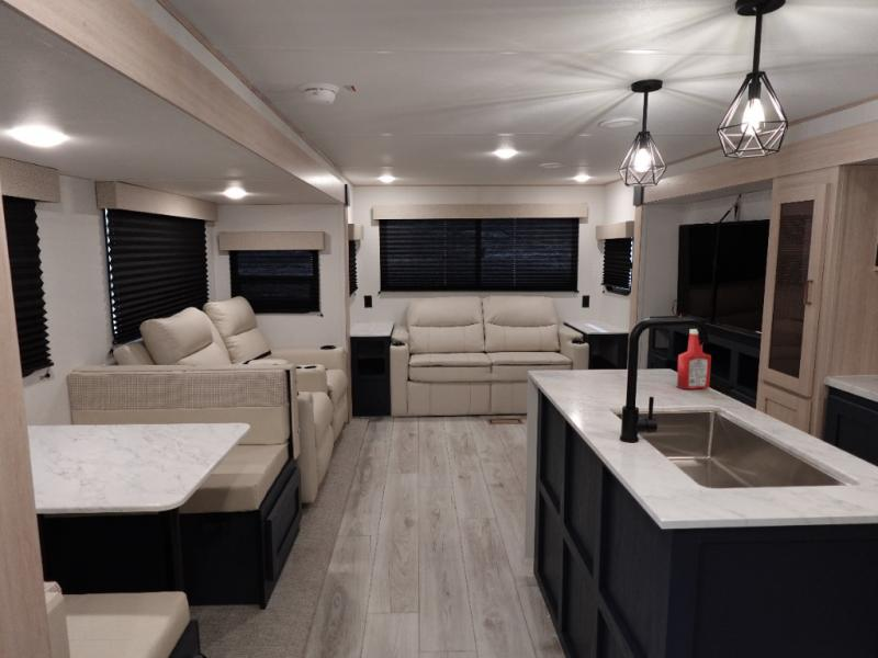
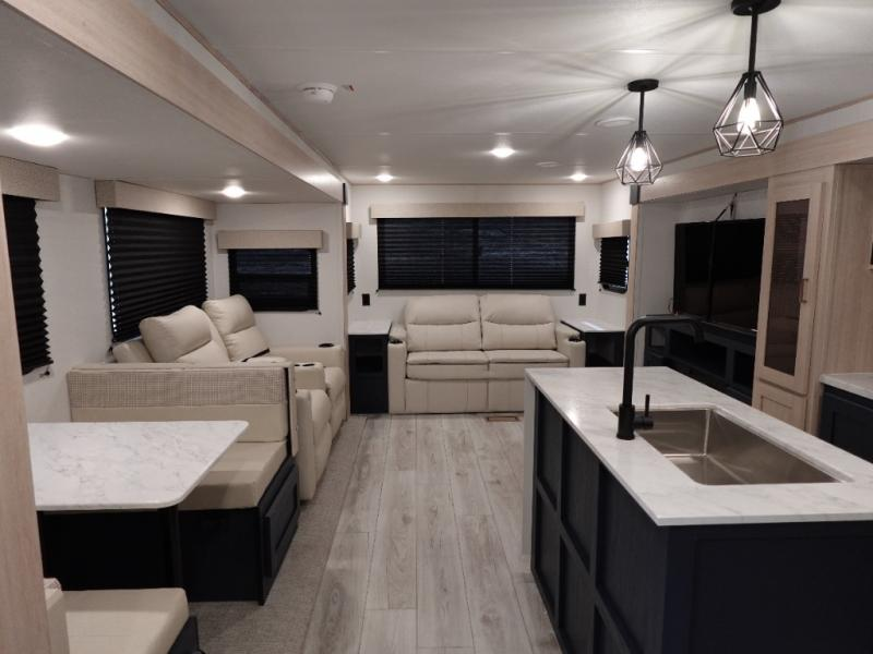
- soap bottle (694, 359)
